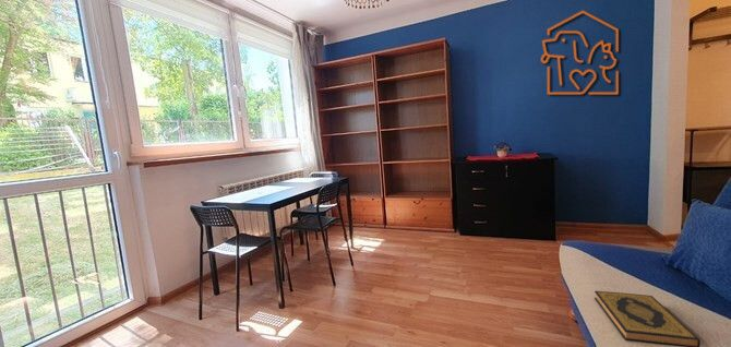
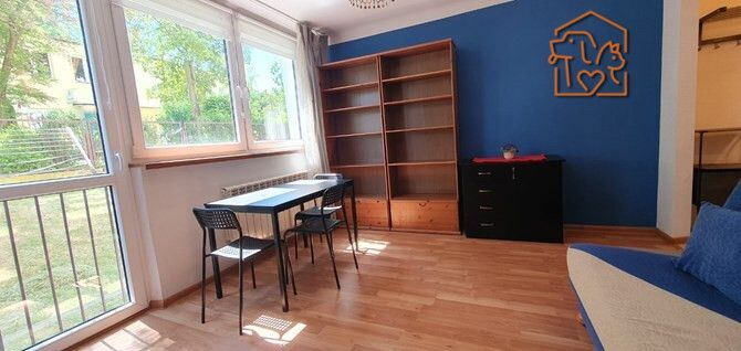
- hardback book (639, 315)
